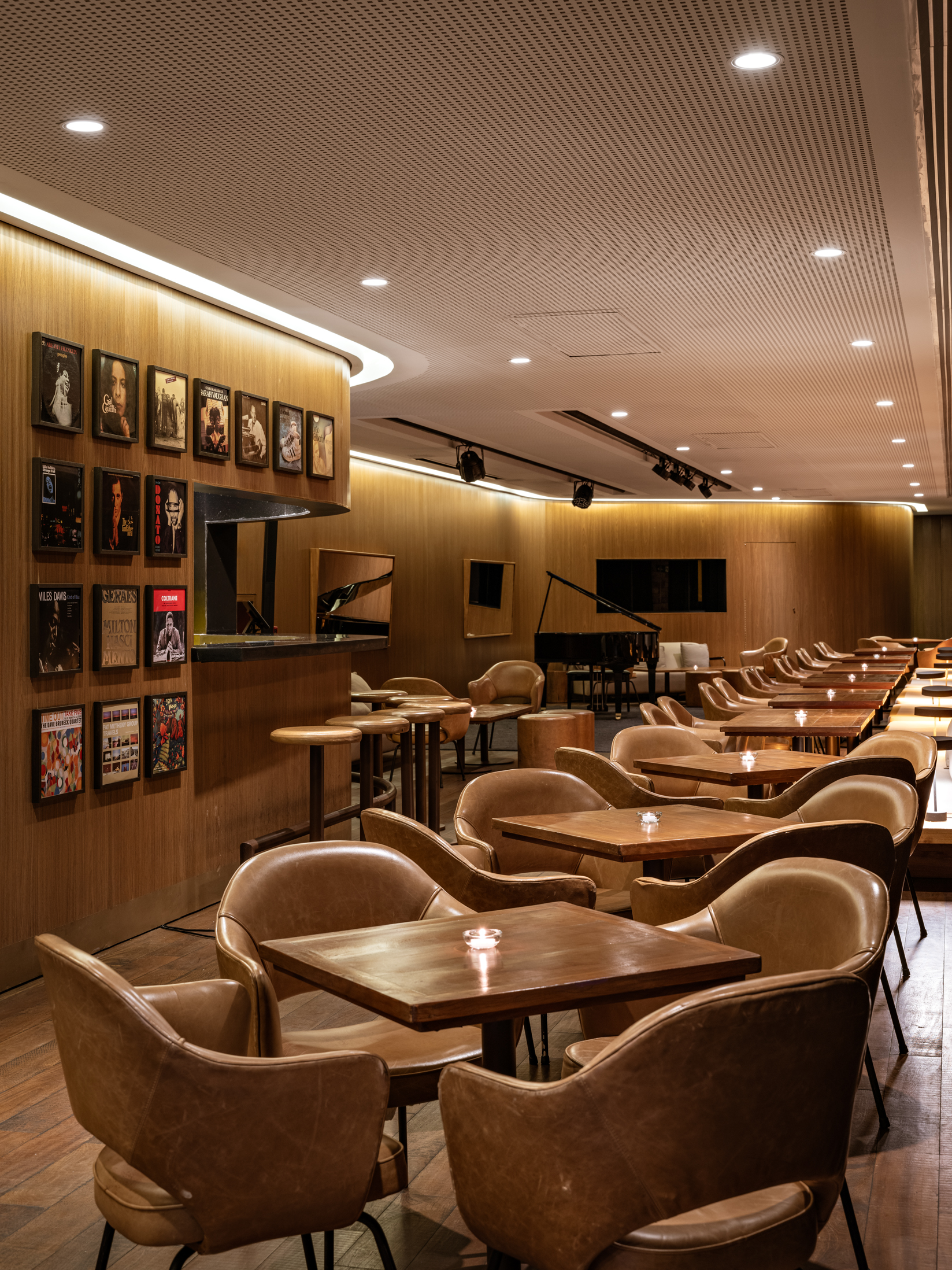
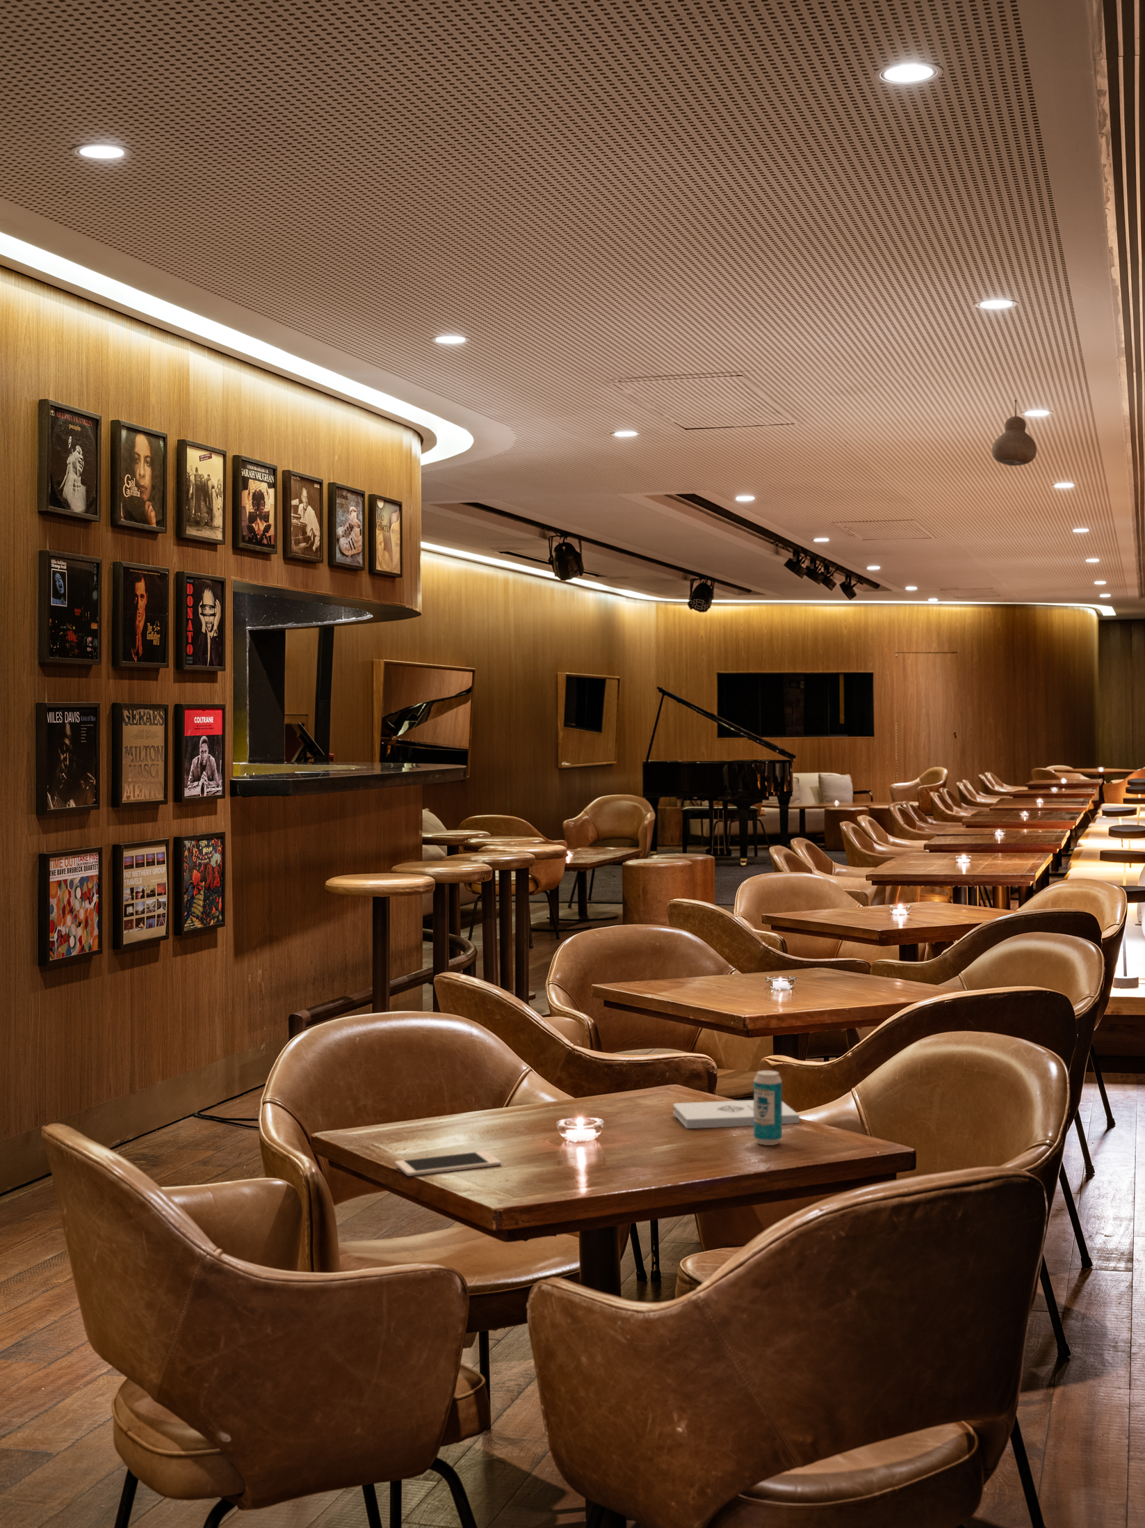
+ pendant light (1014, 432)
+ notepad (734, 1113)
+ beverage can (767, 1107)
+ cell phone (447, 1162)
